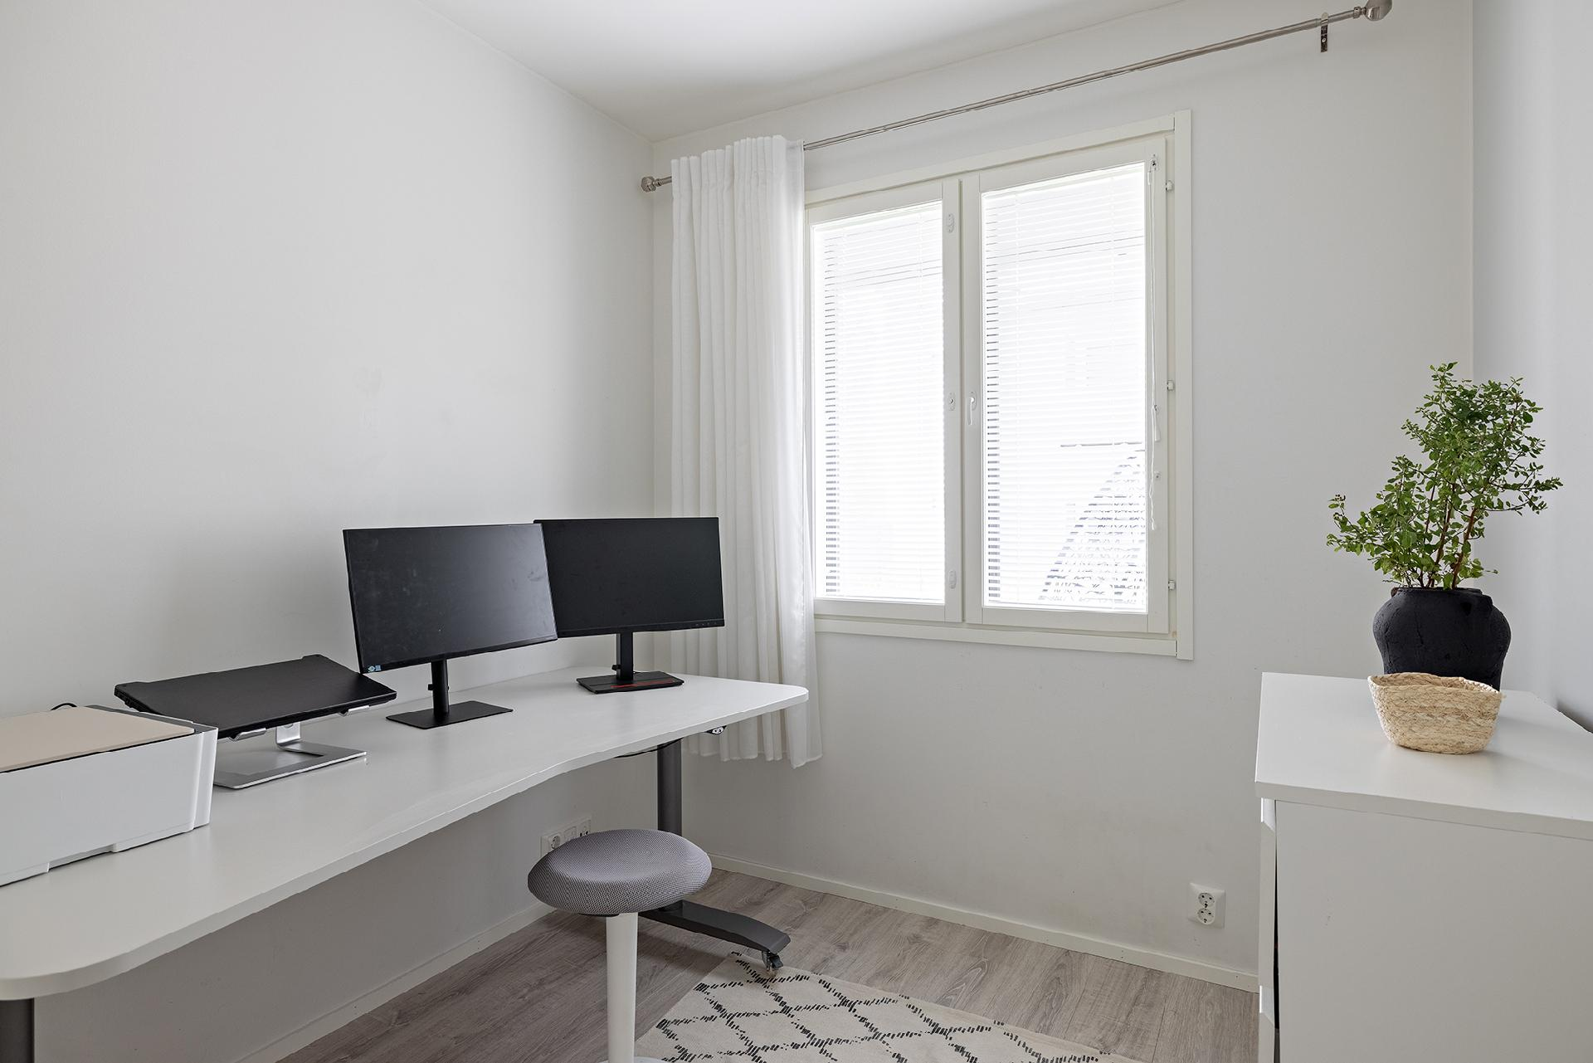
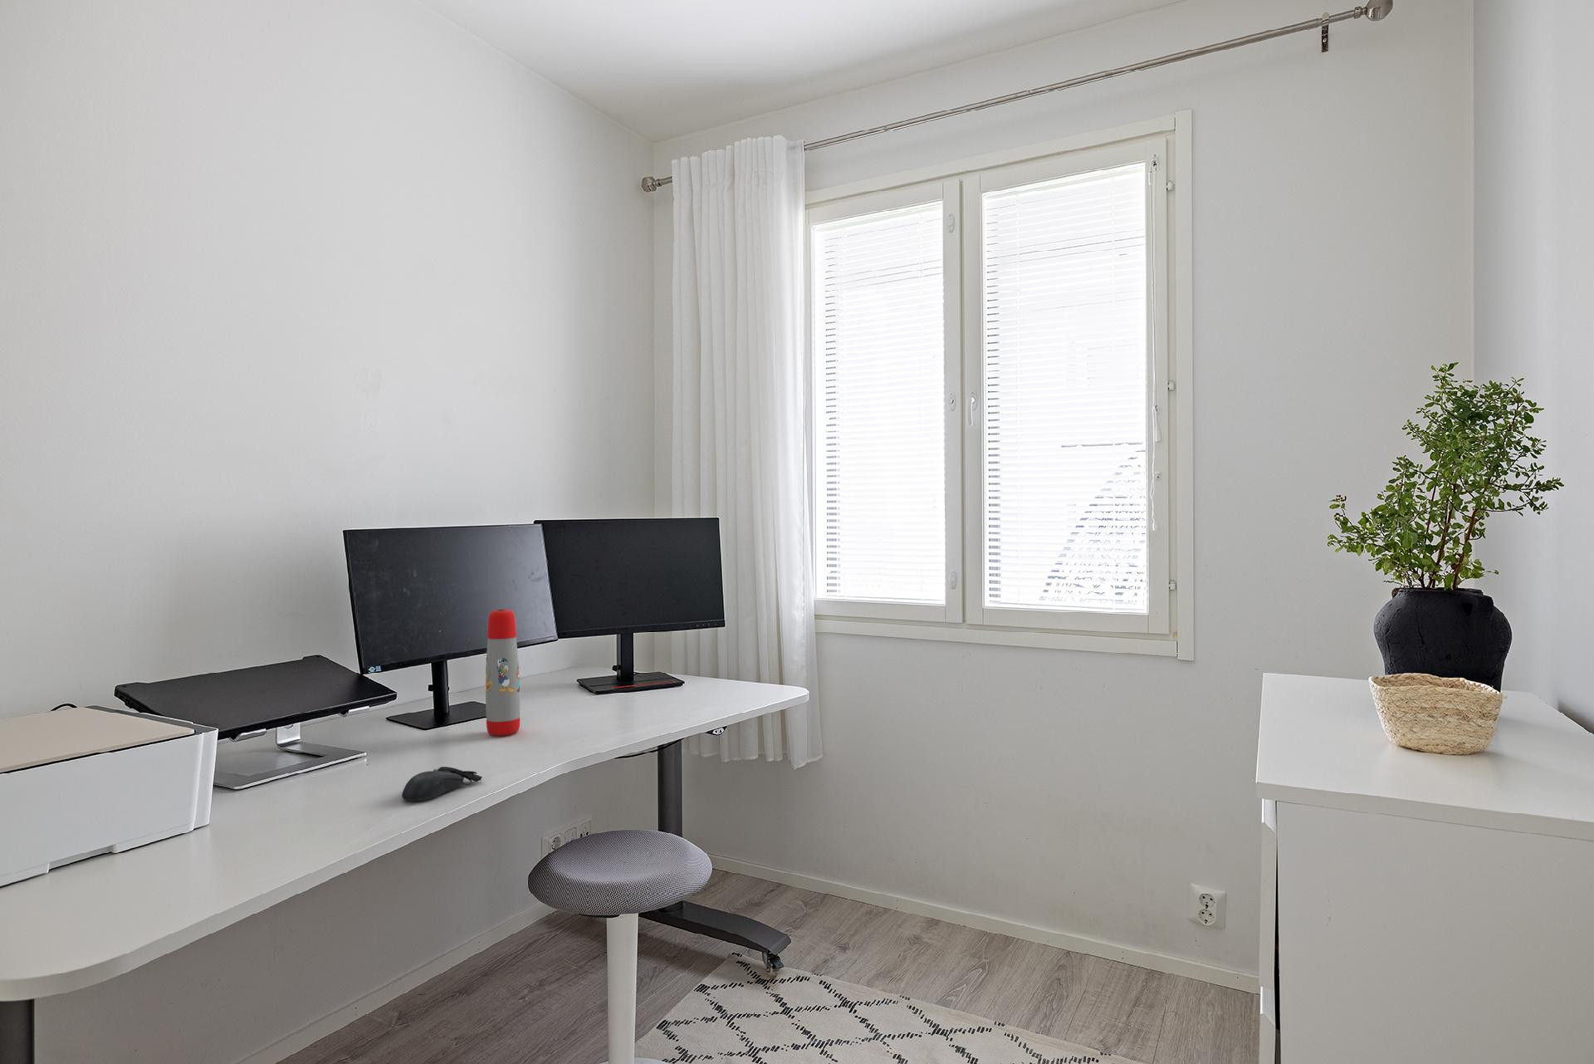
+ computer mouse (436, 779)
+ water bottle (502, 671)
